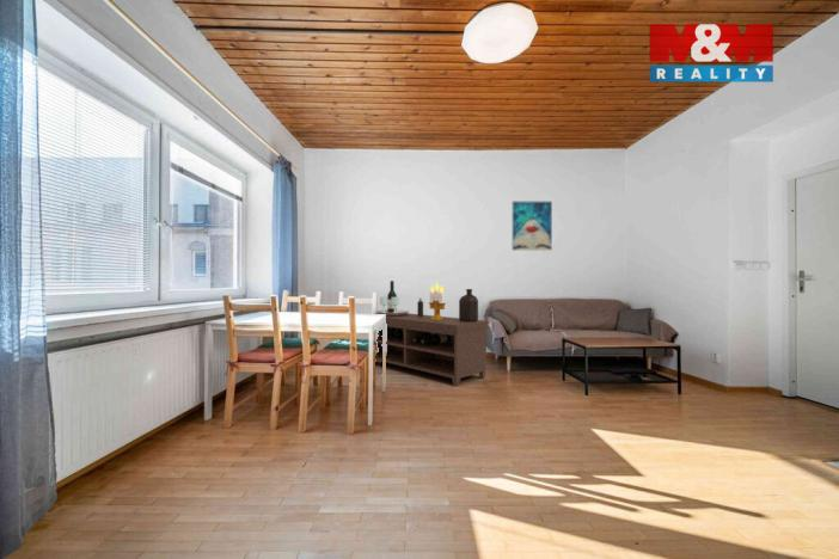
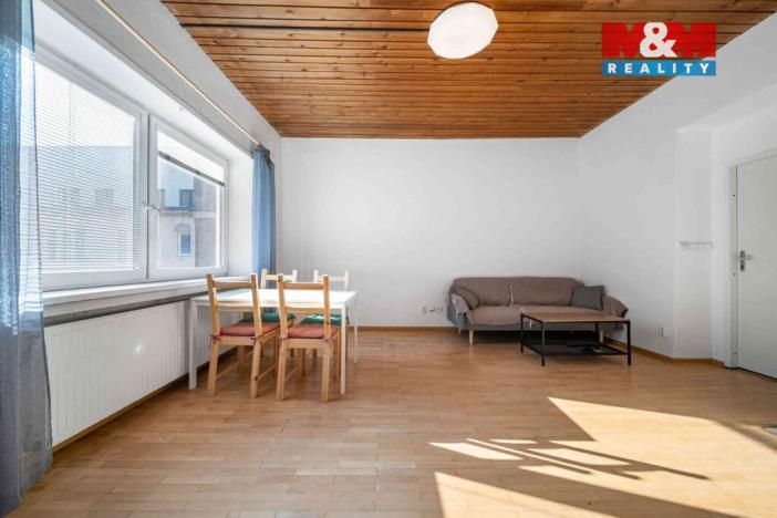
- sideboard (420, 325)
- wall art (532, 226)
